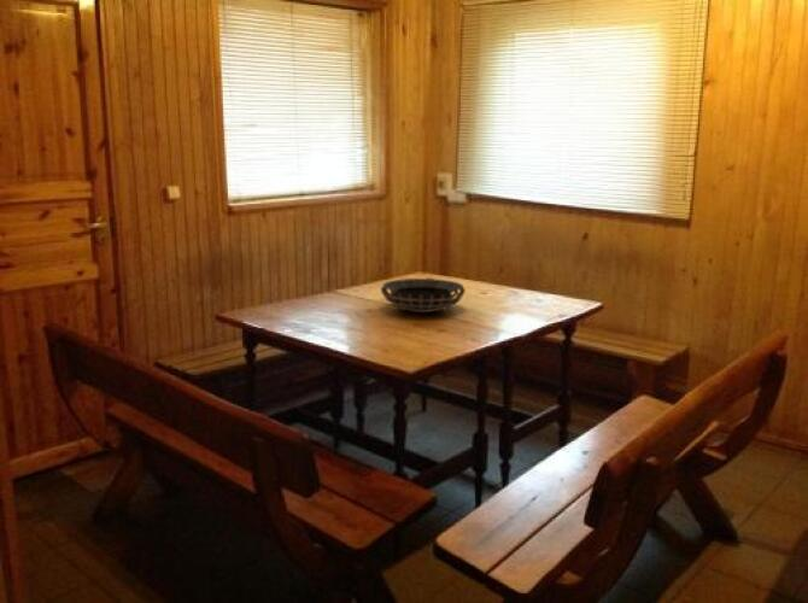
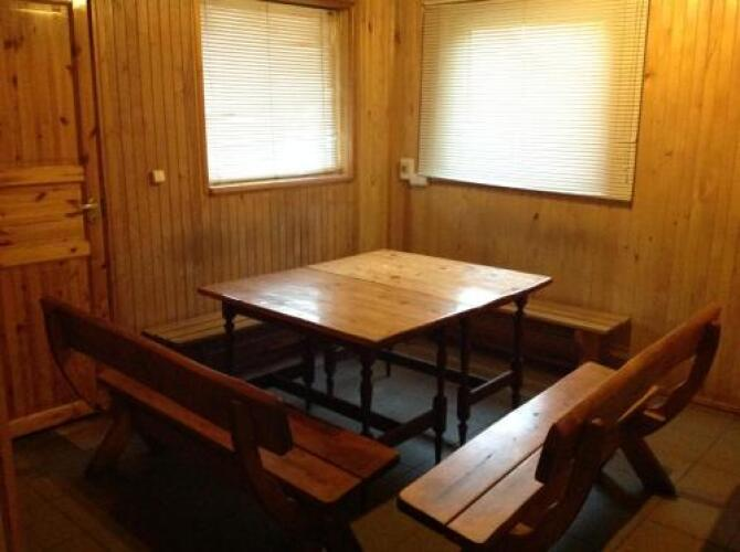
- decorative bowl (422, 297)
